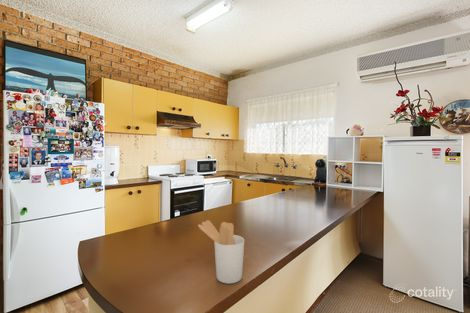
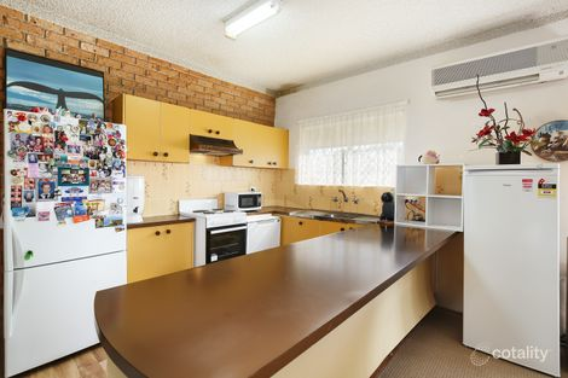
- utensil holder (221, 248)
